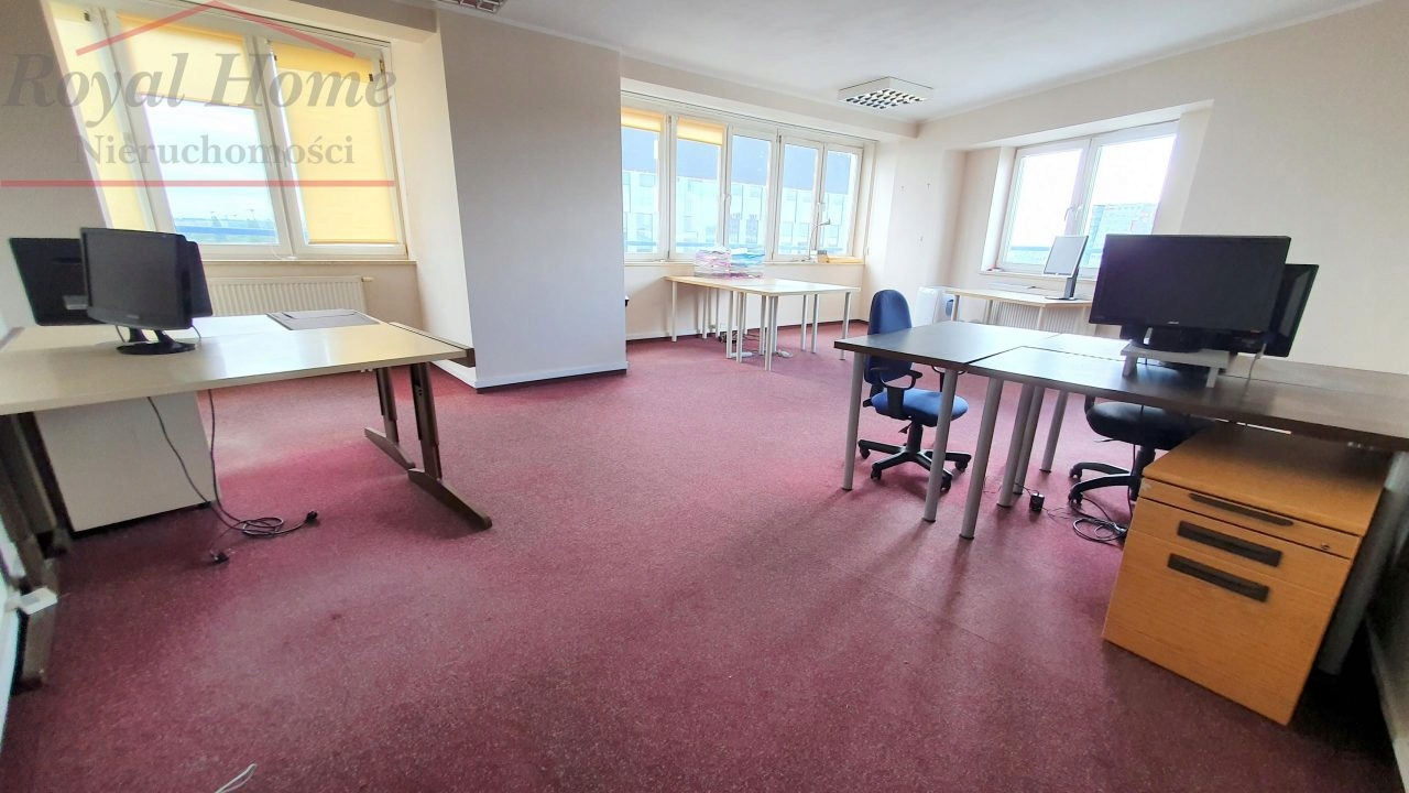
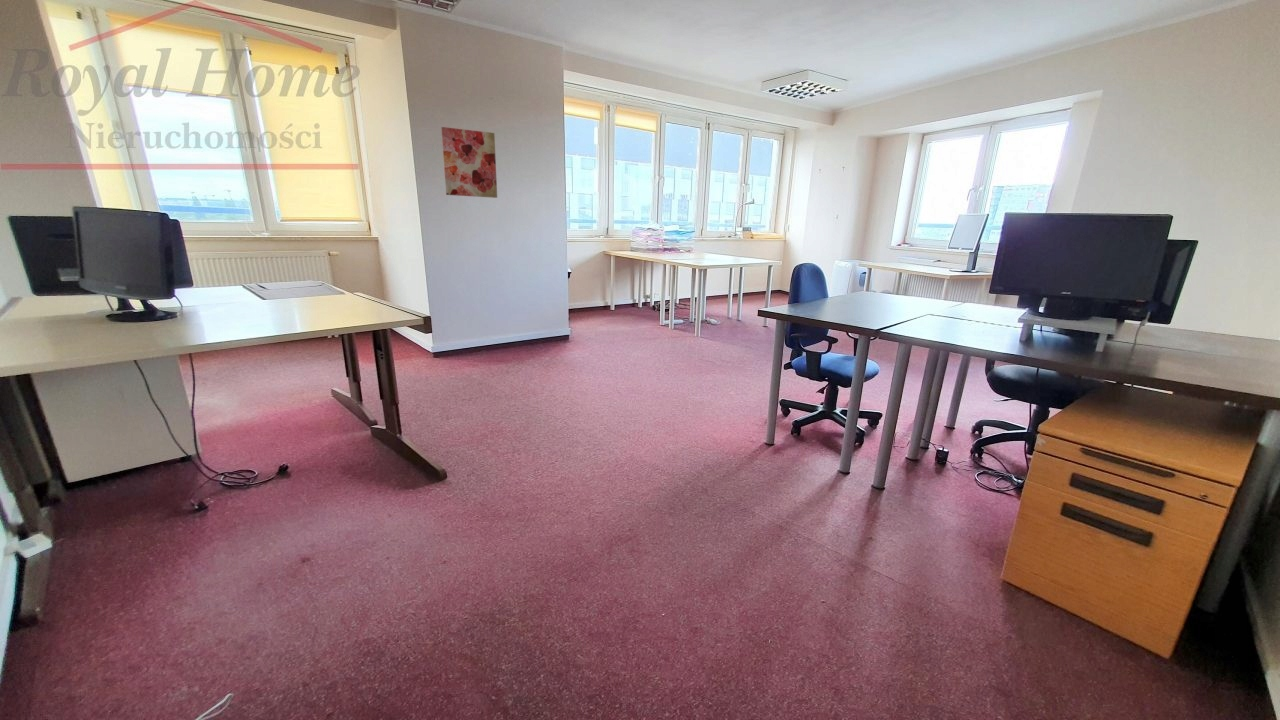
+ wall art (470, 163)
